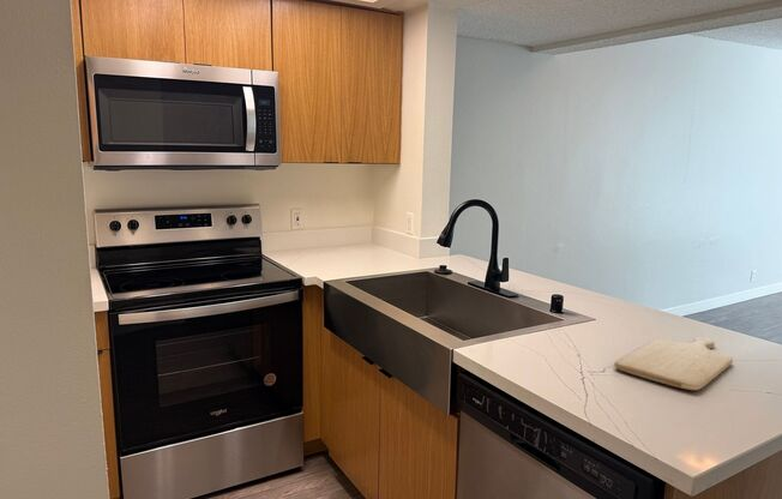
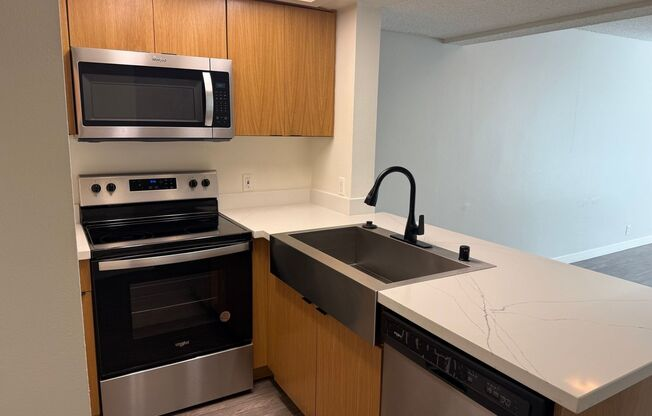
- chopping board (681, 356)
